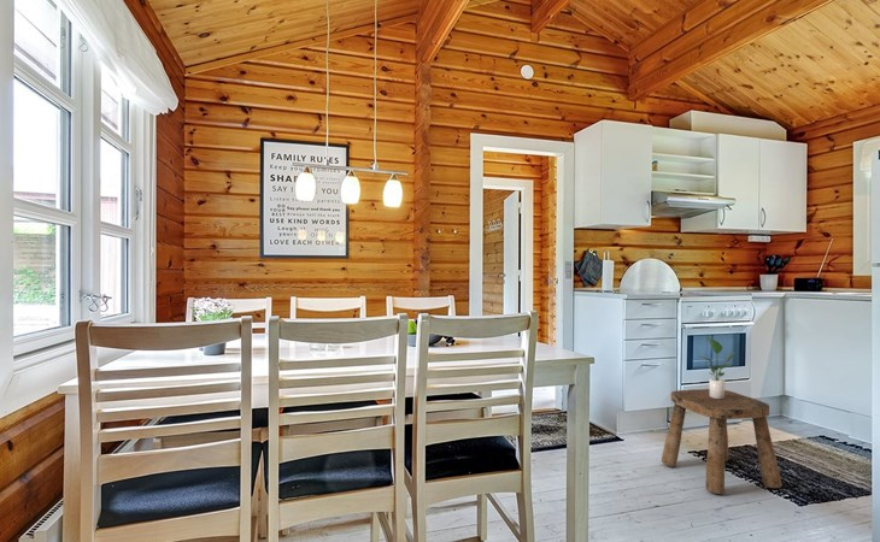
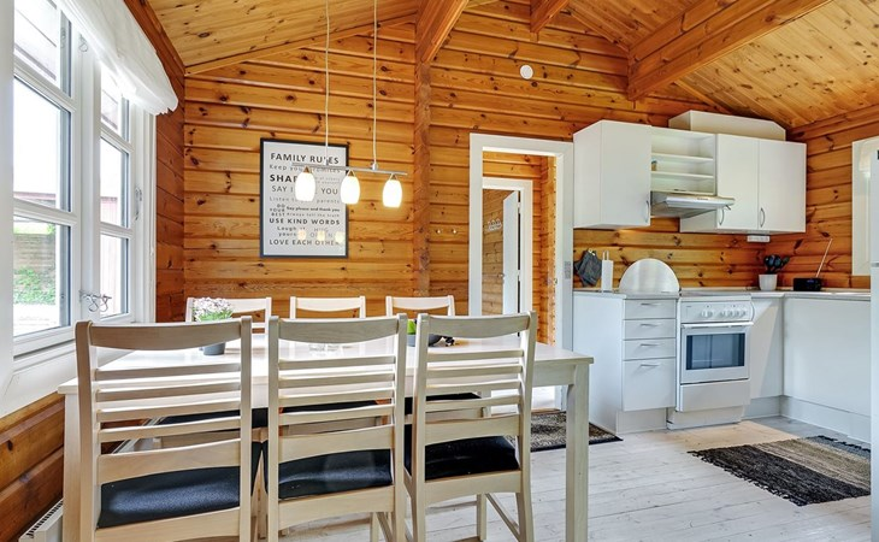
- stool (717, 436)
- potted plant (717, 366)
